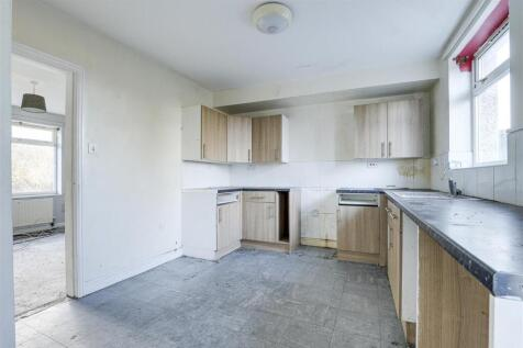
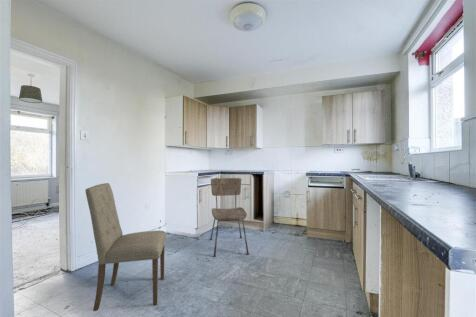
+ dining chair (228, 213)
+ dining chair (130, 238)
